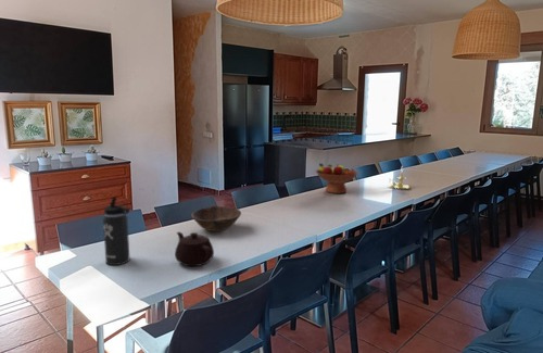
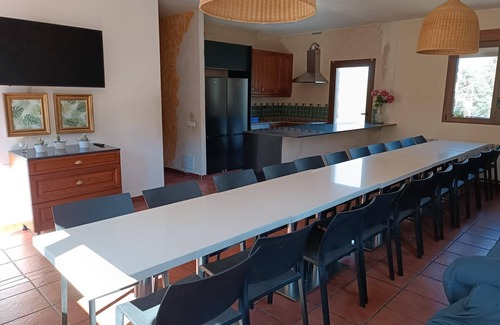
- thermos bottle (117, 229)
- fruit bowl (336, 177)
- teapot (193, 247)
- bowl (216, 219)
- candle holder (400, 176)
